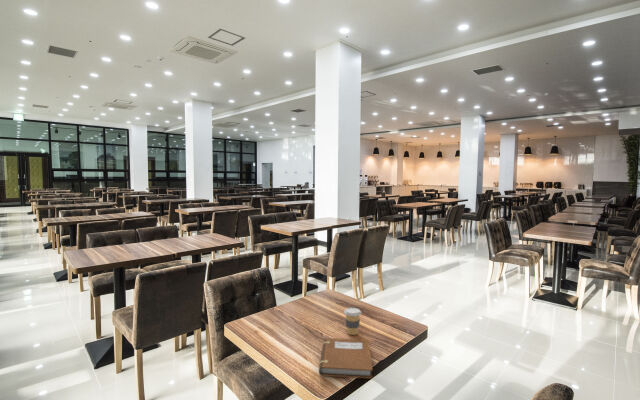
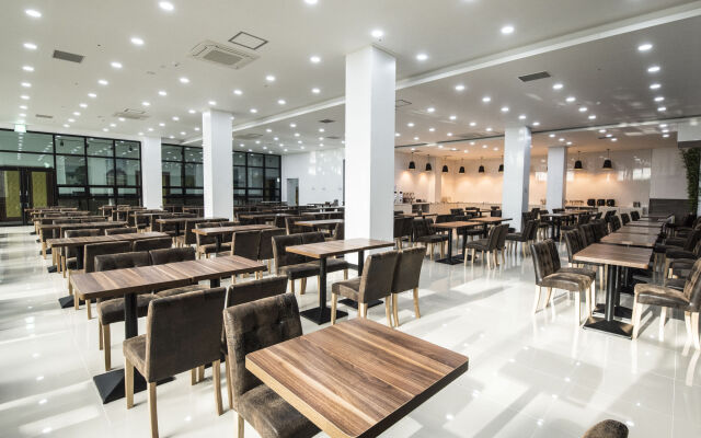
- coffee cup (352, 321)
- notebook (345, 355)
